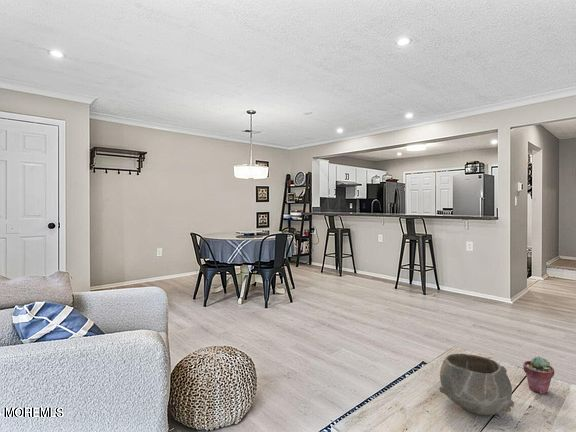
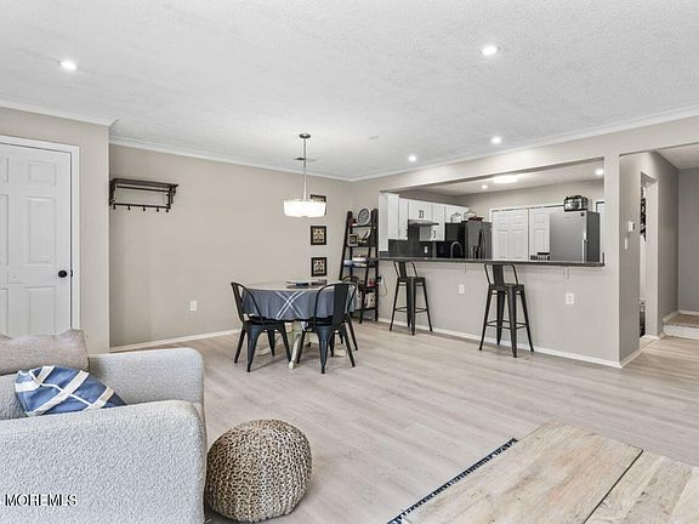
- potted succulent (538, 372)
- bowl (473, 383)
